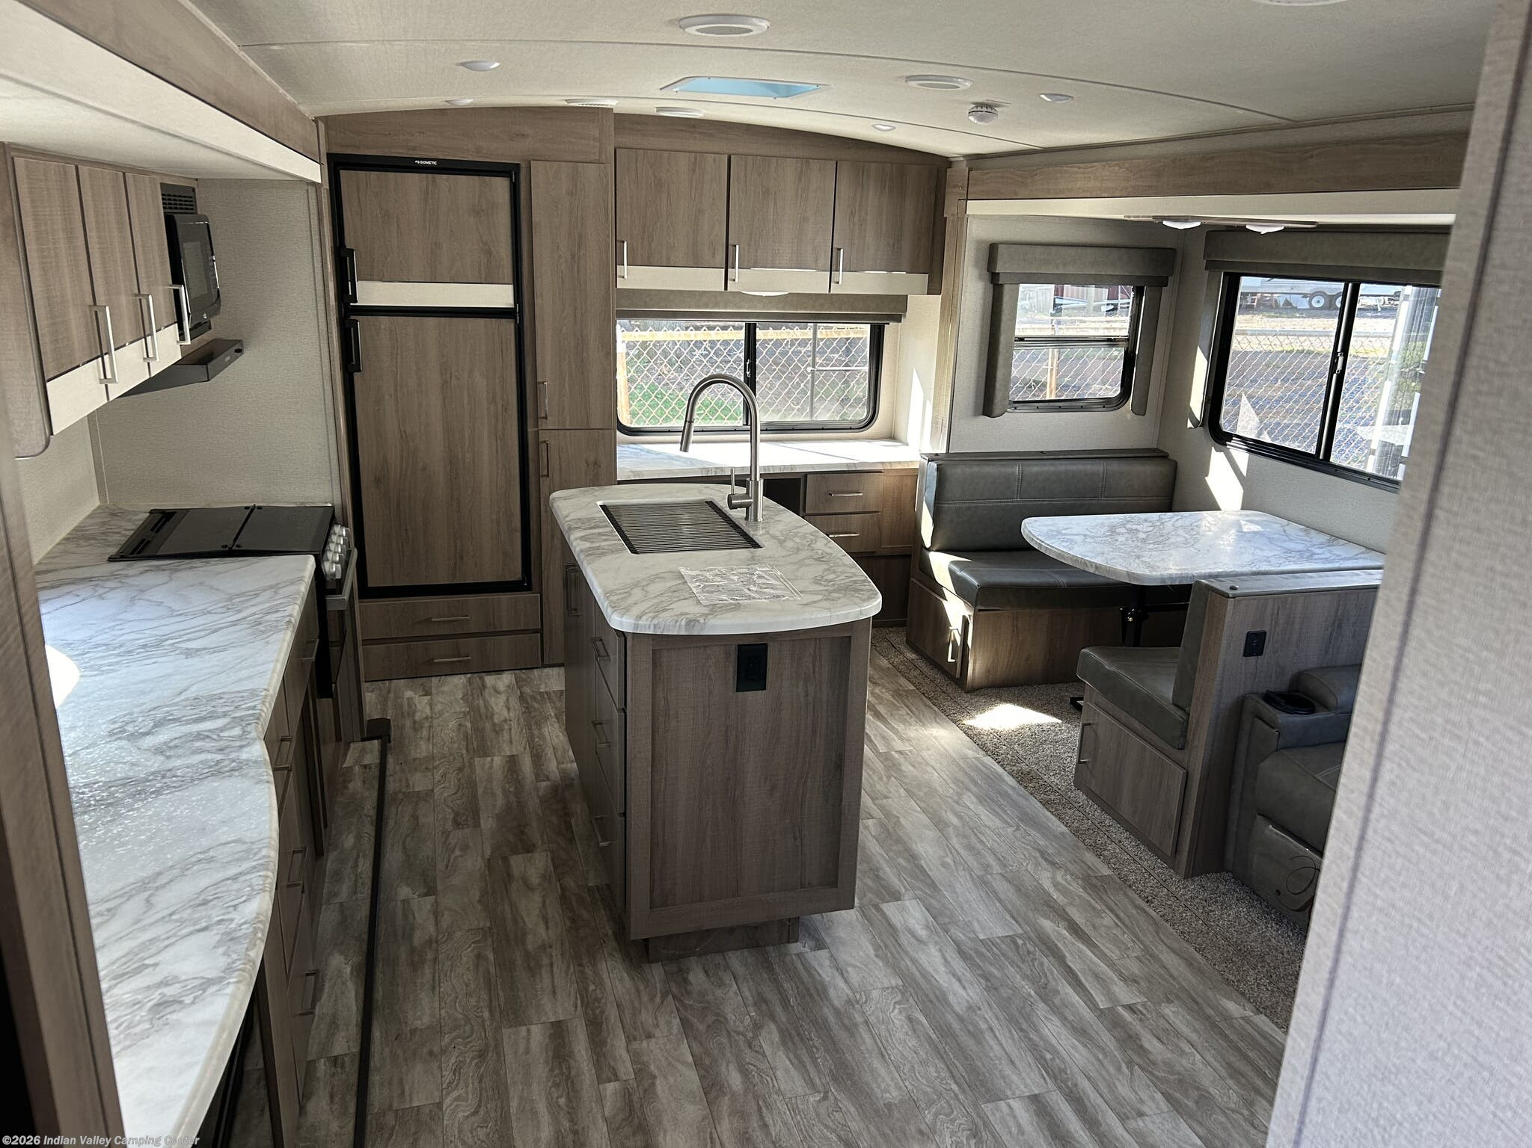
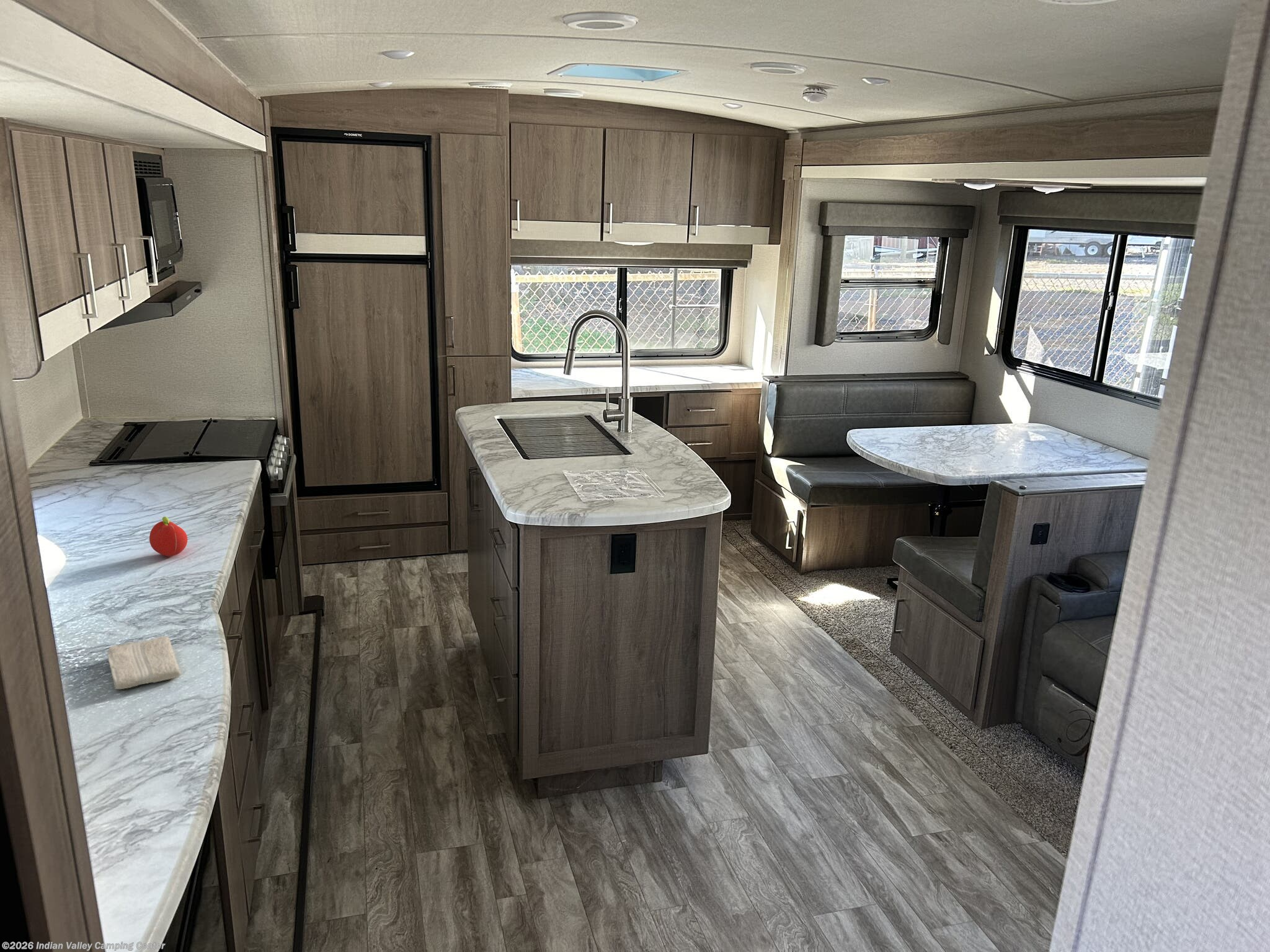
+ washcloth (143, 661)
+ fruit (168, 536)
